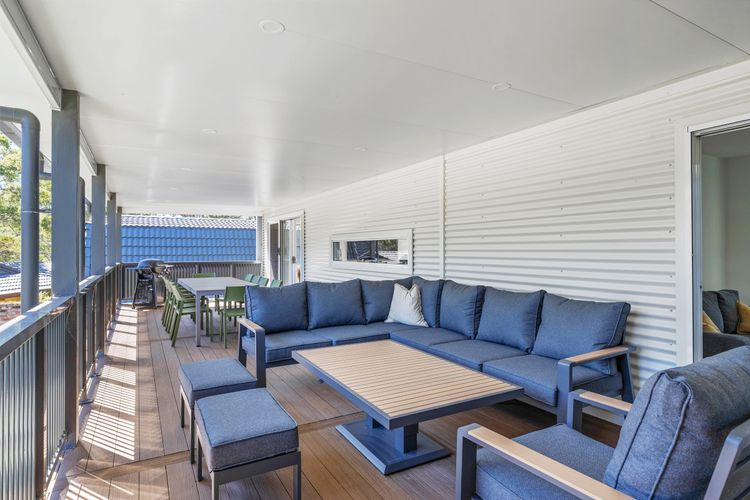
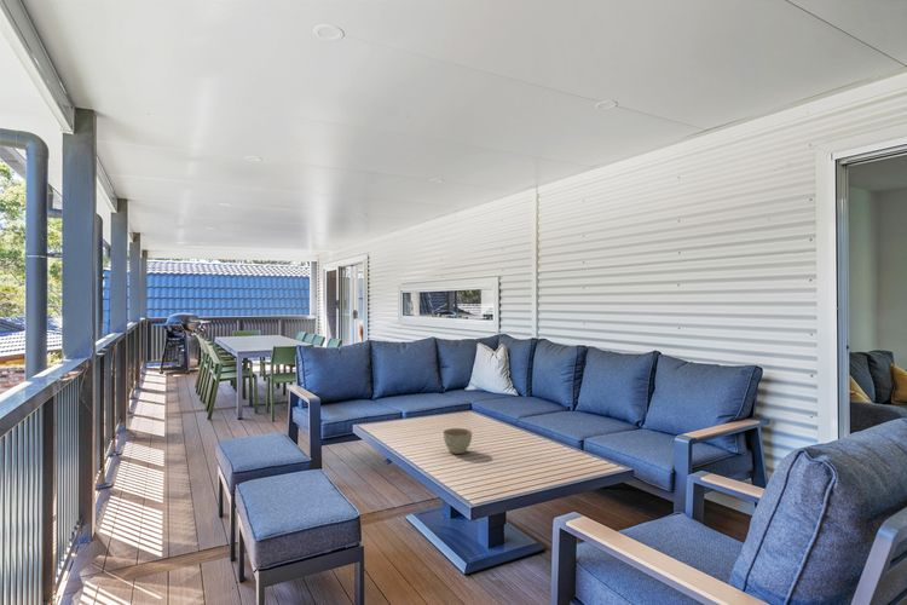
+ planter bowl (457, 442)
